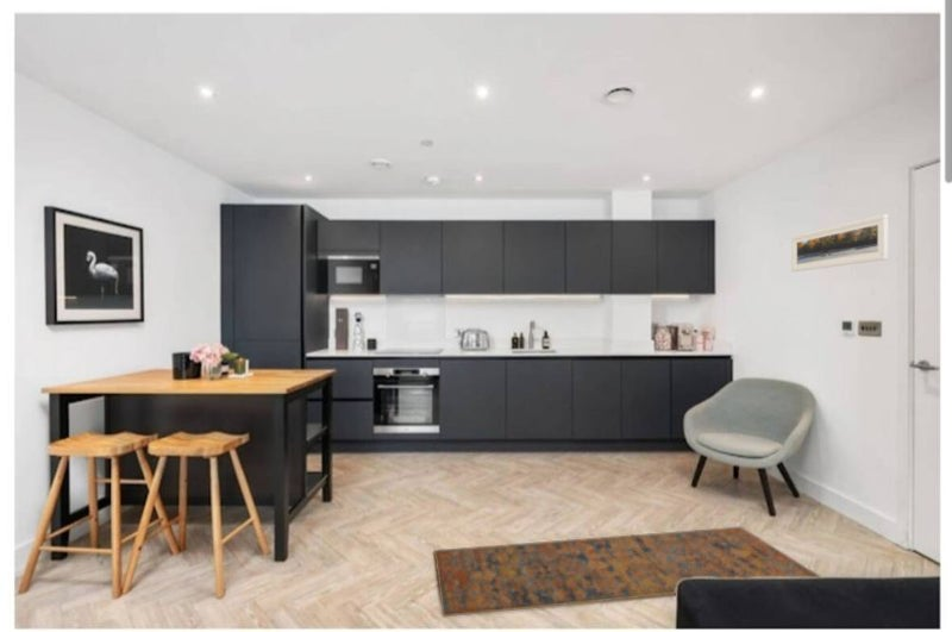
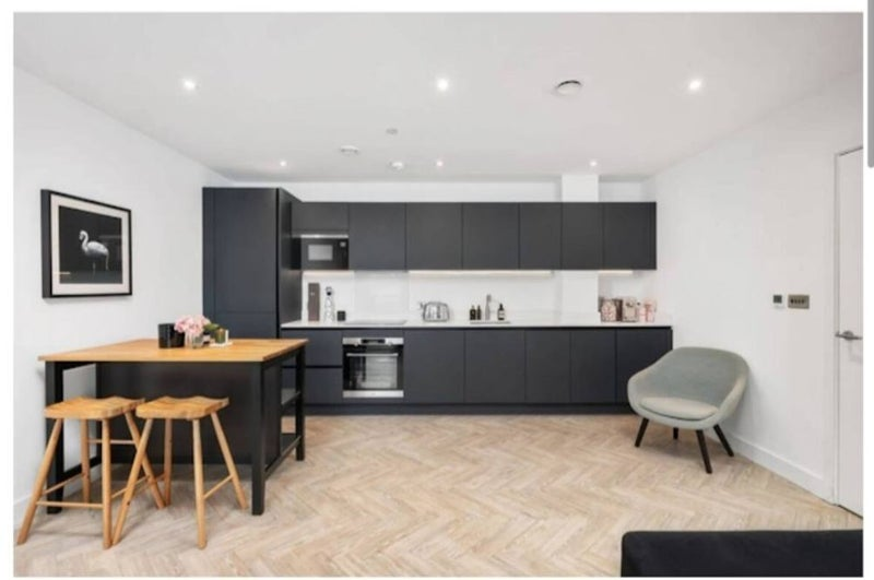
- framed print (833, 246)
- rug (618, 563)
